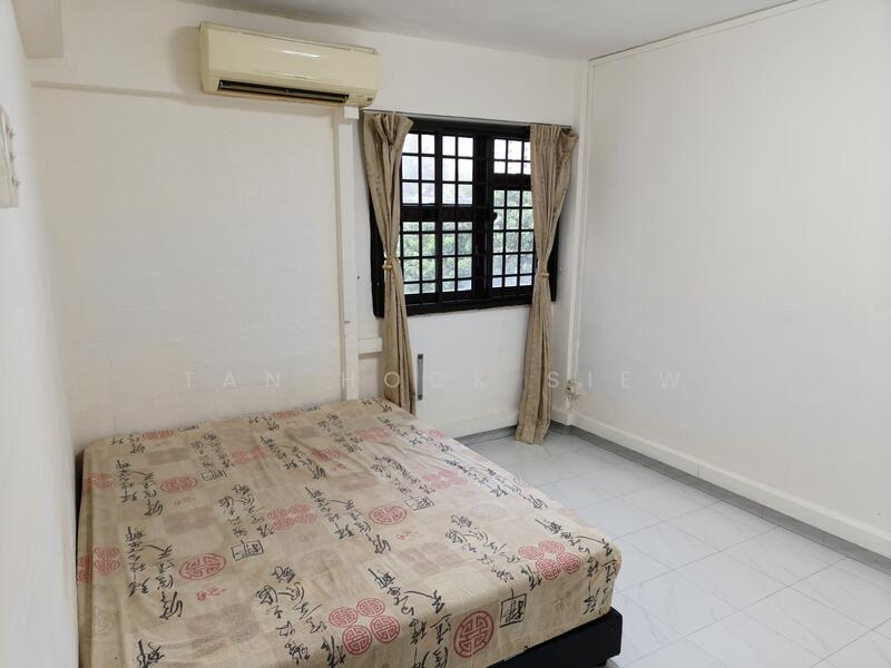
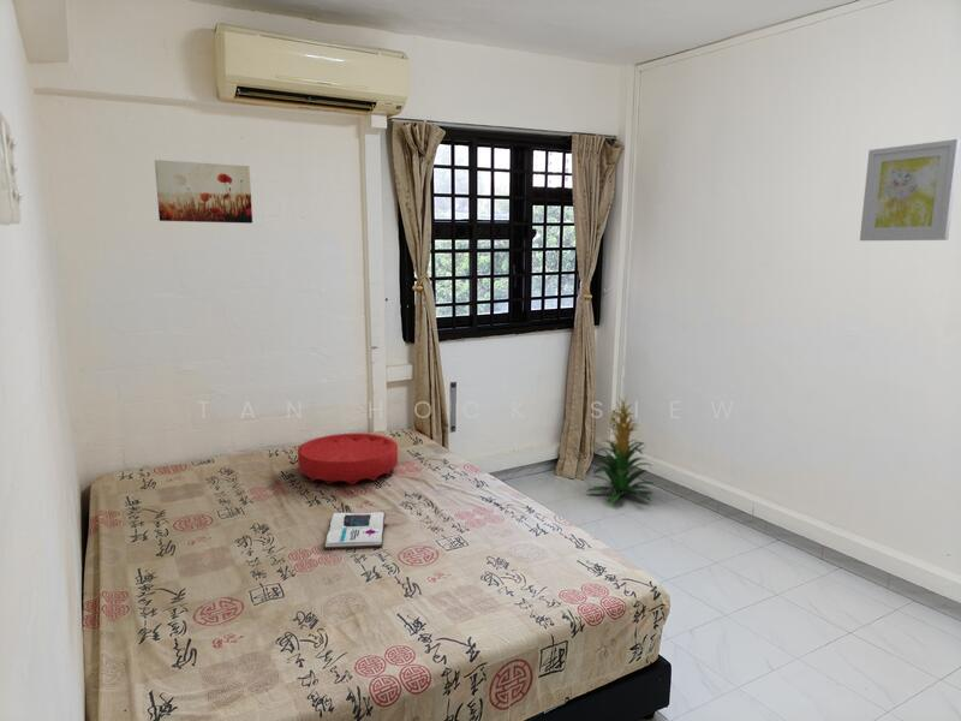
+ cushion (348, 458)
+ wall art (204, 192)
+ indoor plant (622, 446)
+ book (356, 528)
+ wall art (907, 192)
